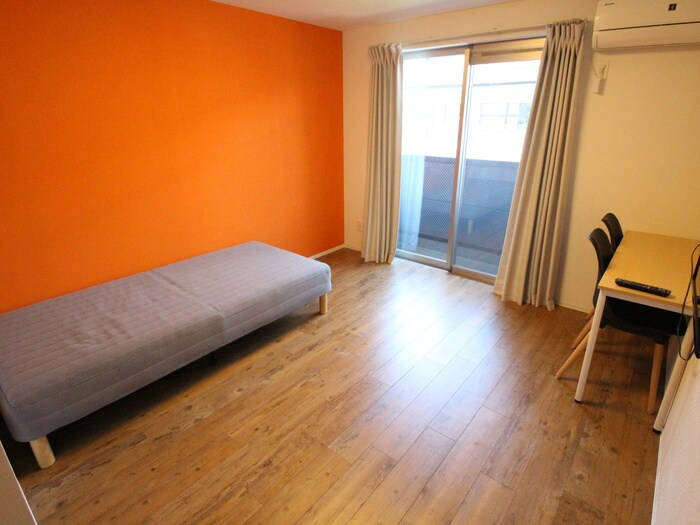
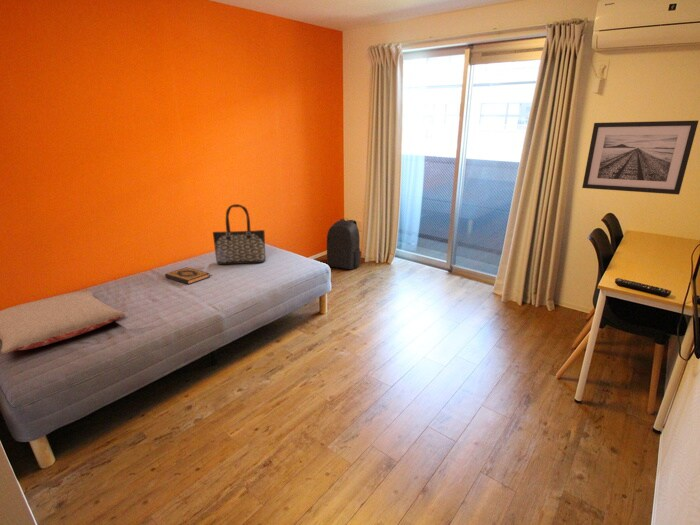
+ hardback book (187, 275)
+ tote bag (239, 234)
+ pillow (53, 317)
+ backpack (344, 241)
+ wall art (635, 157)
